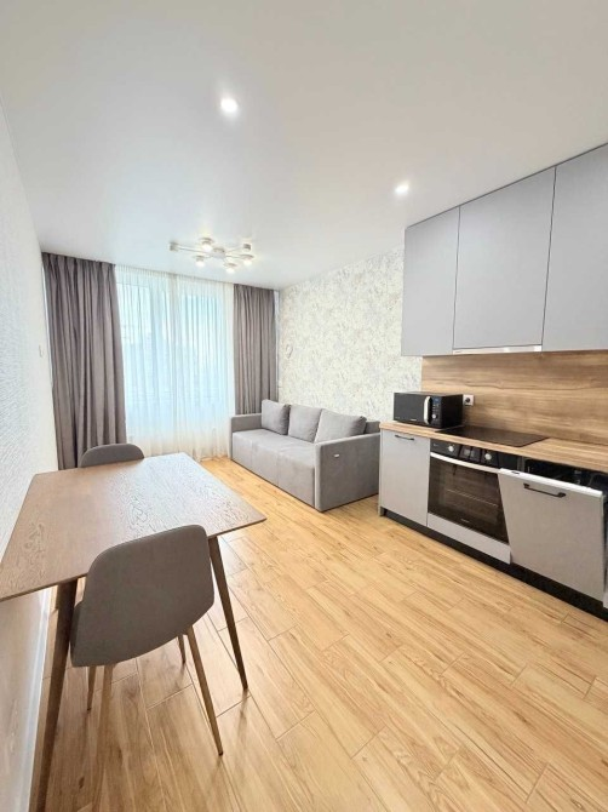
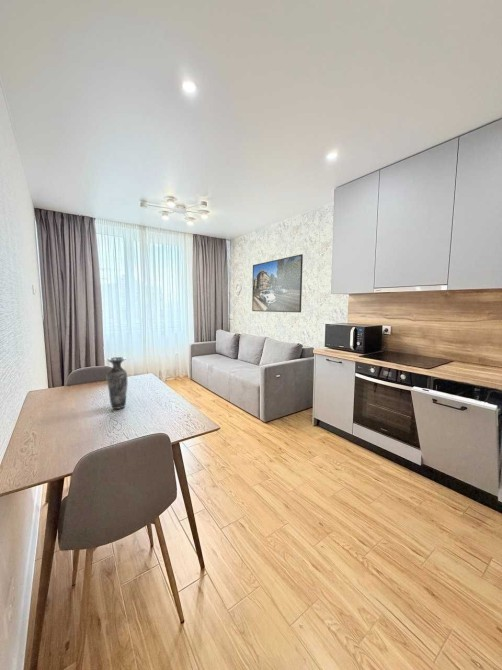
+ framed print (274, 286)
+ vase (117, 383)
